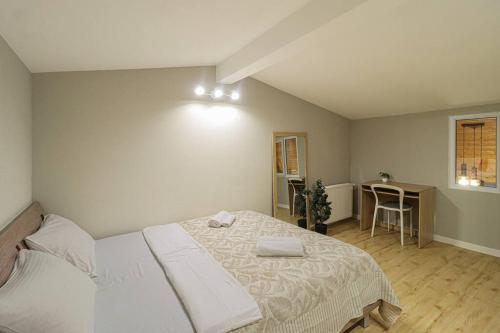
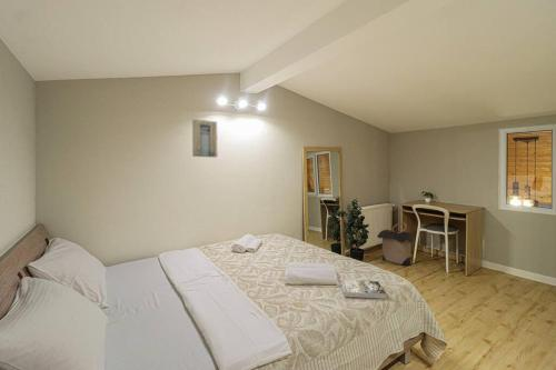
+ book (361, 288)
+ laundry hamper (395, 242)
+ wall art (205, 138)
